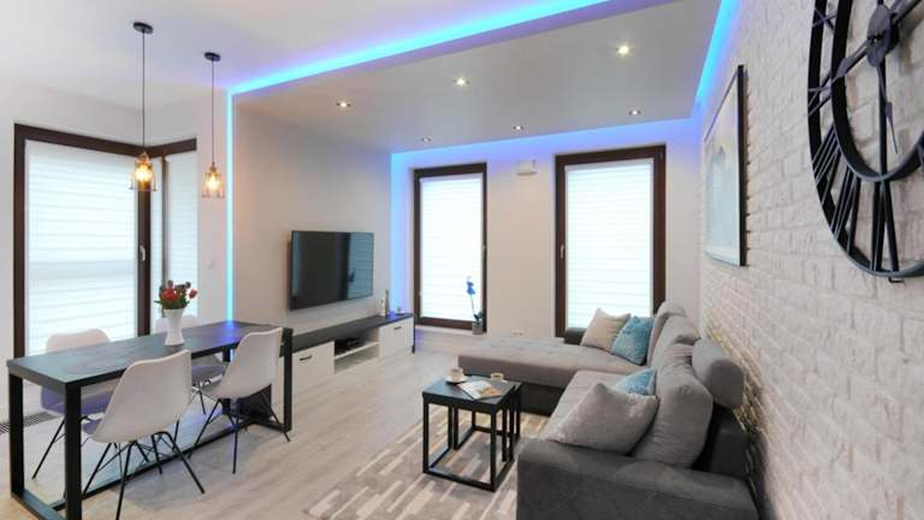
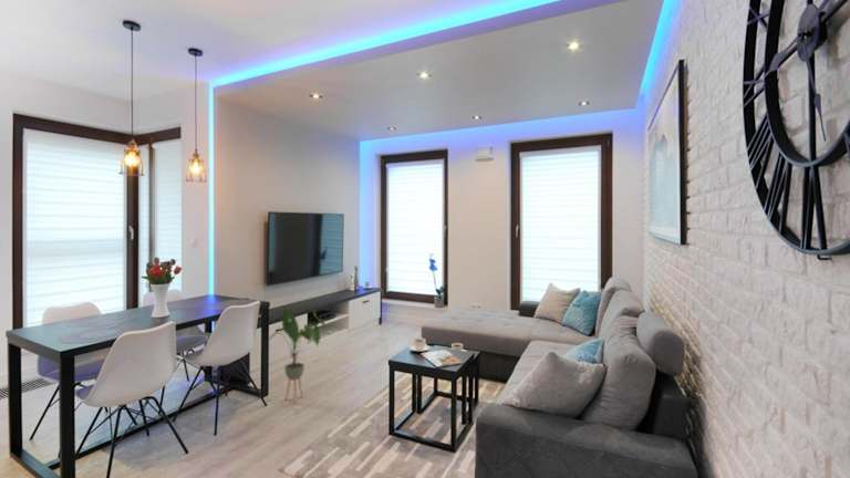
+ house plant (297, 354)
